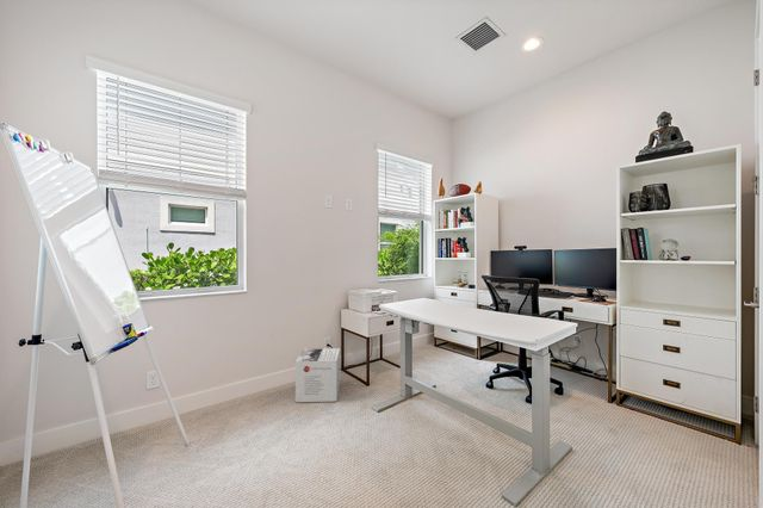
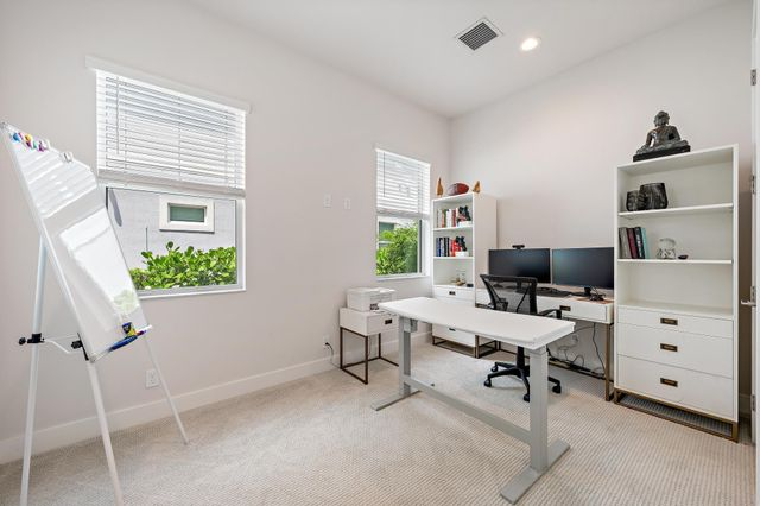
- cardboard box (318, 373)
